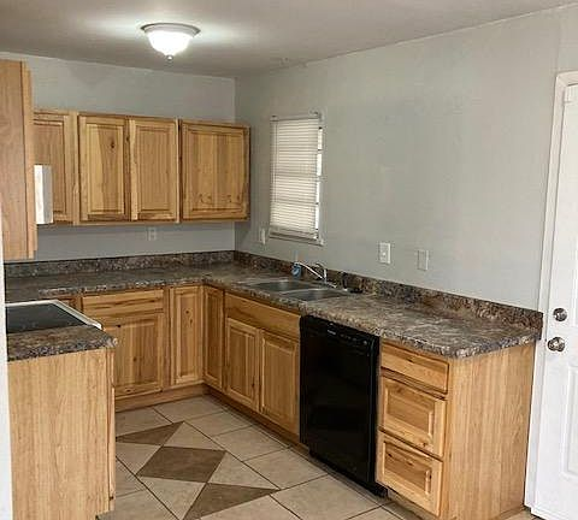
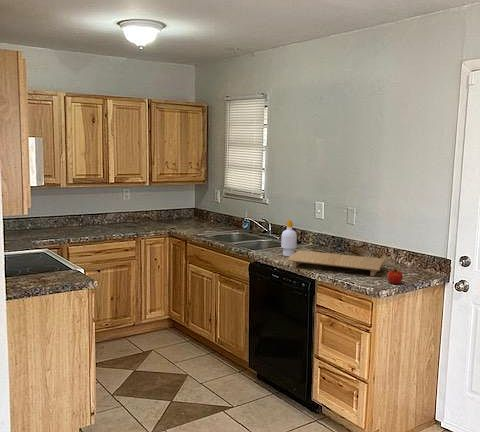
+ fruit (394, 275)
+ cutting board (336, 262)
+ soap bottle (289, 238)
